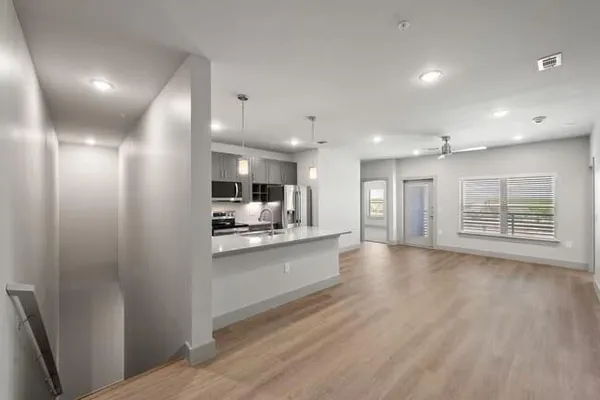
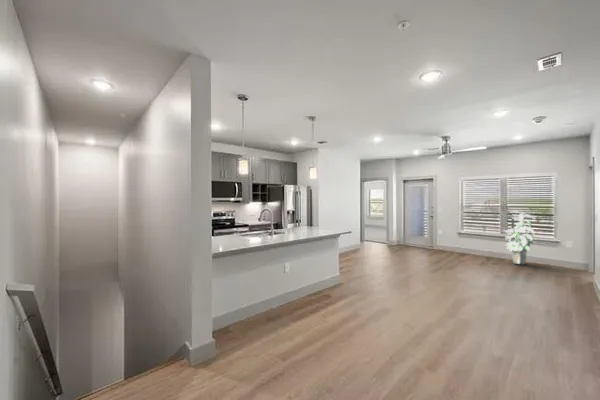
+ indoor plant (518, 237)
